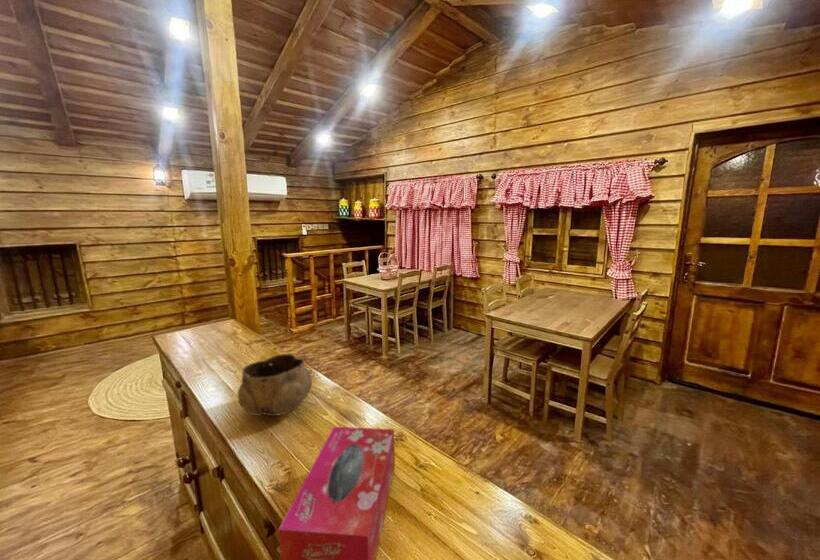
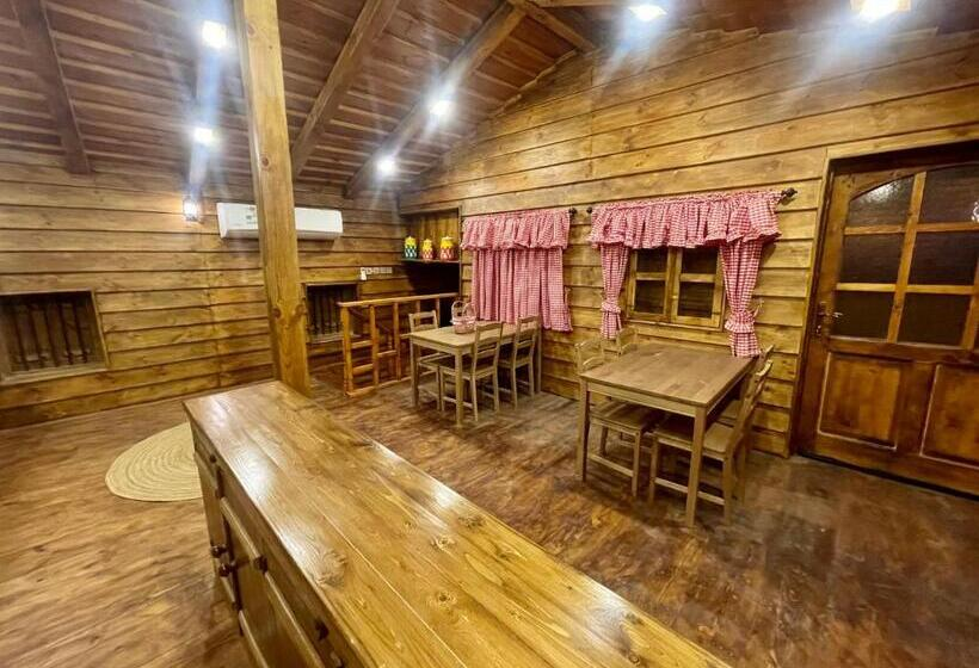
- decorative bowl (276, 386)
- tissue box (348, 491)
